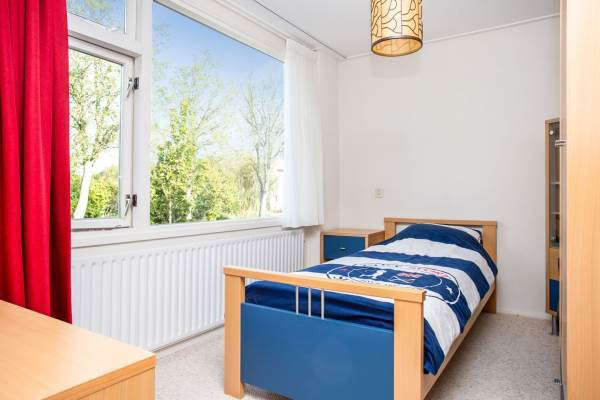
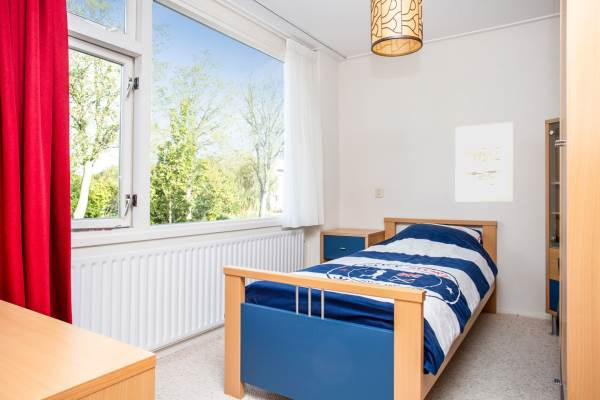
+ wall art (483, 163)
